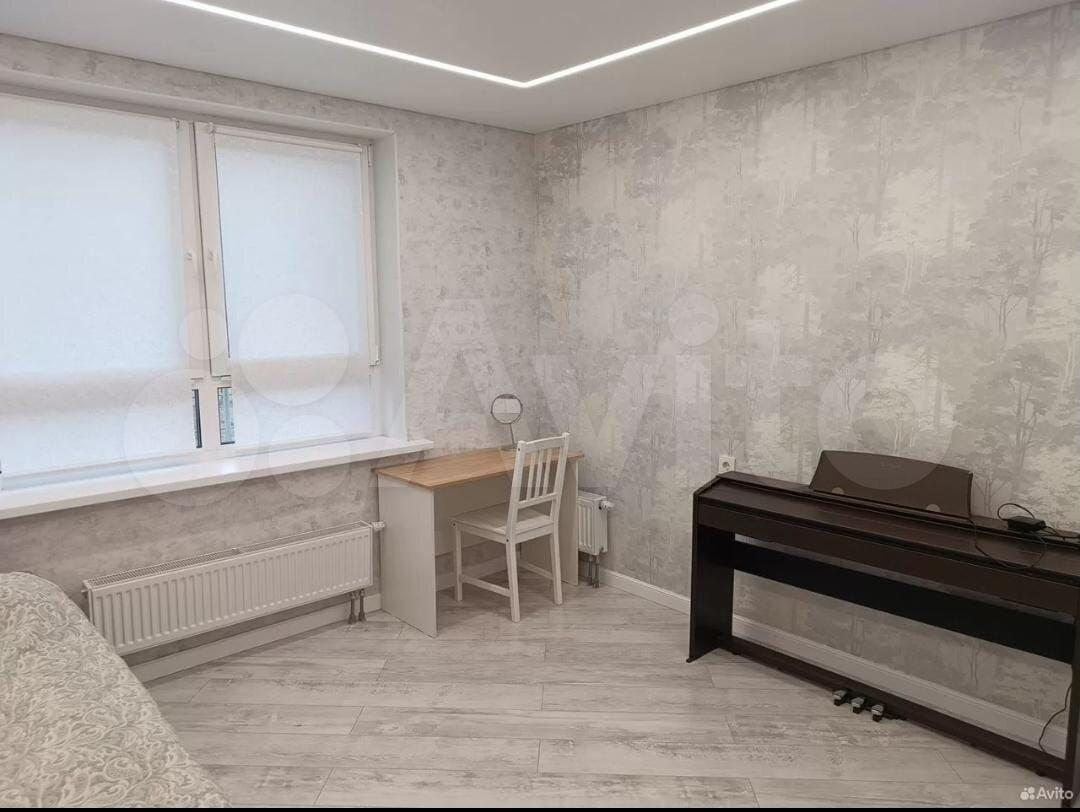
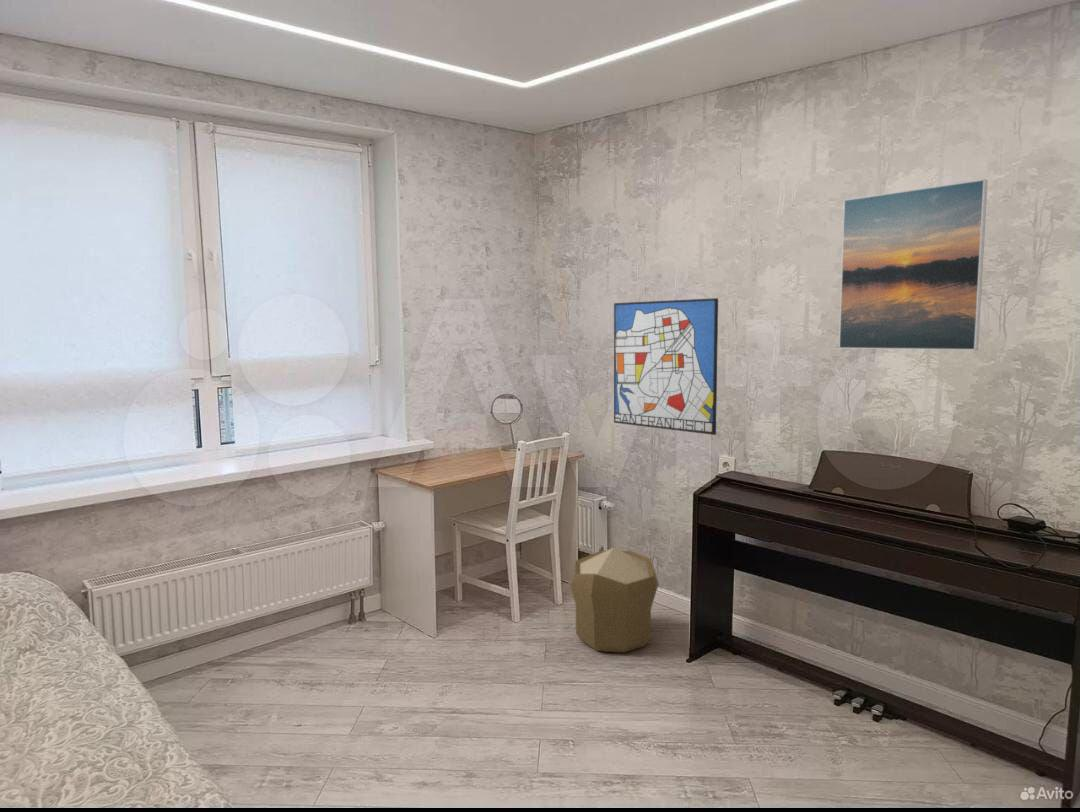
+ wall art (662, 365)
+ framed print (907, 270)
+ pouf (613, 593)
